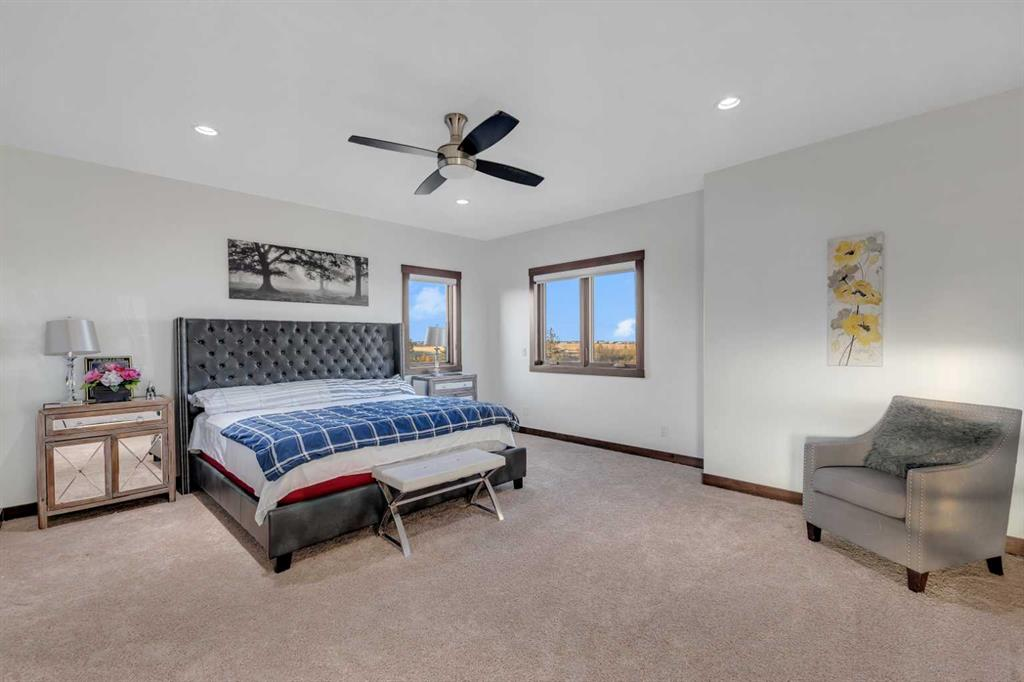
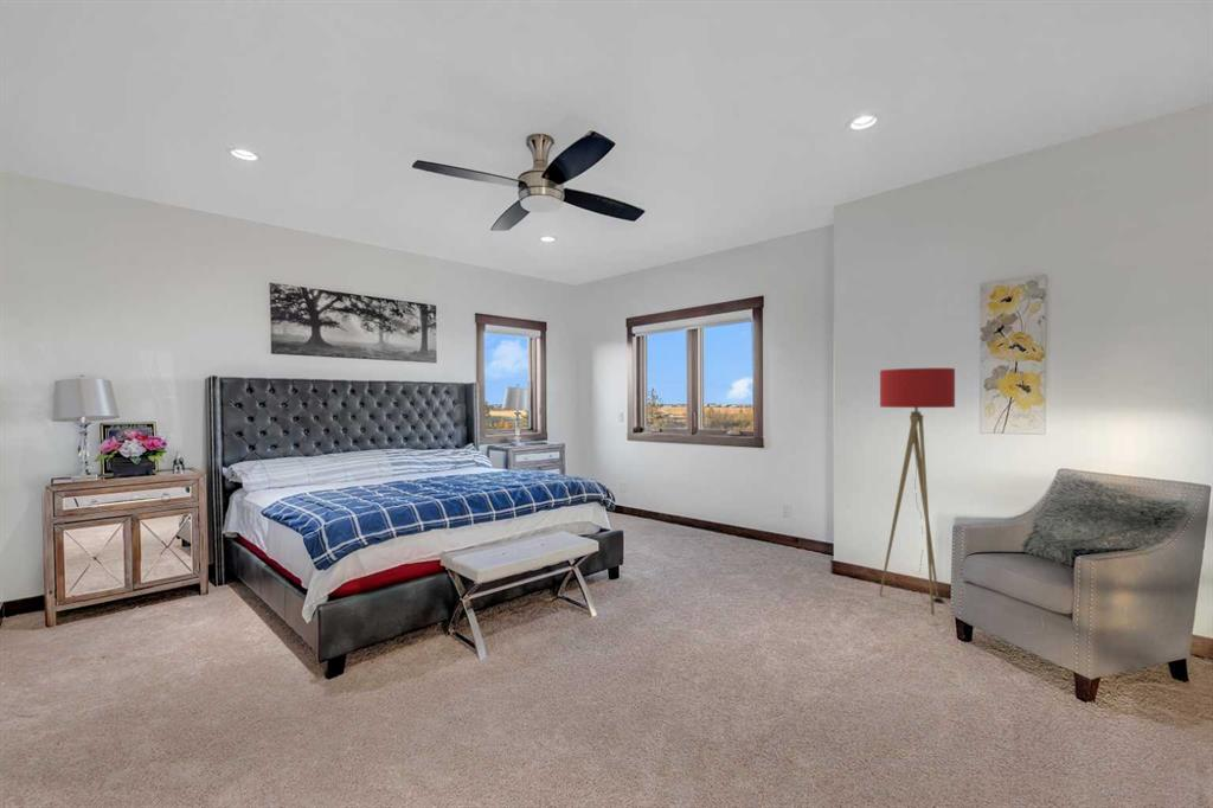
+ floor lamp (914, 486)
